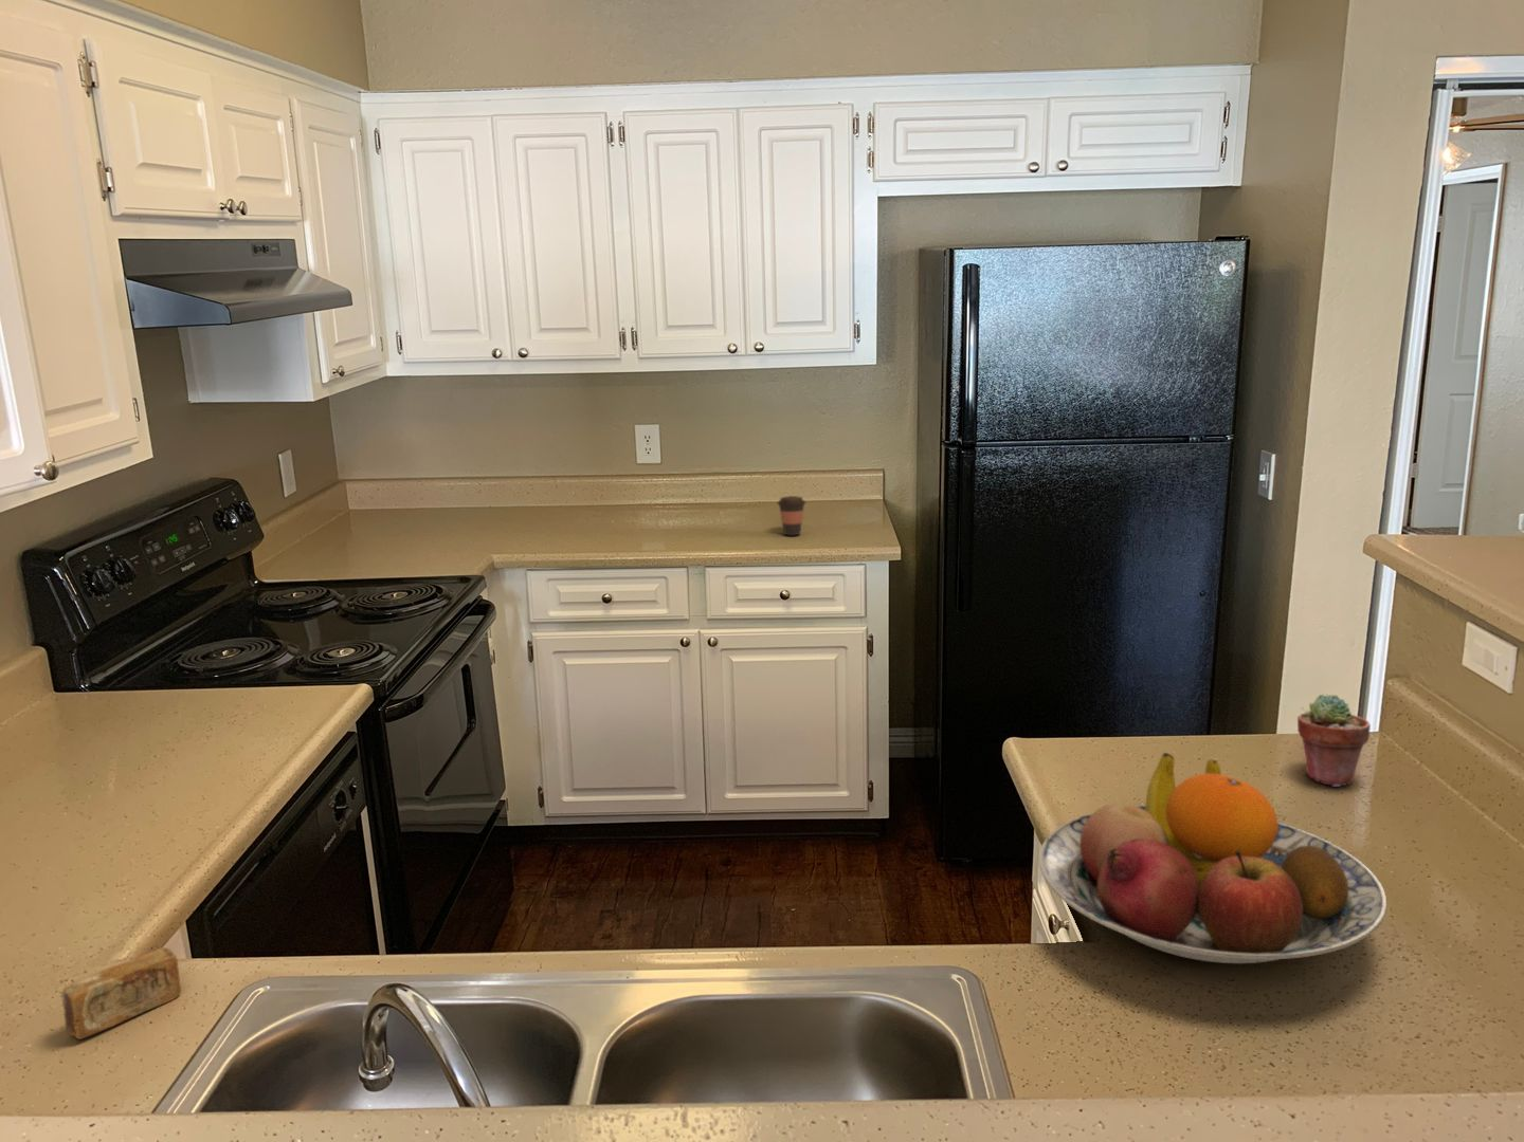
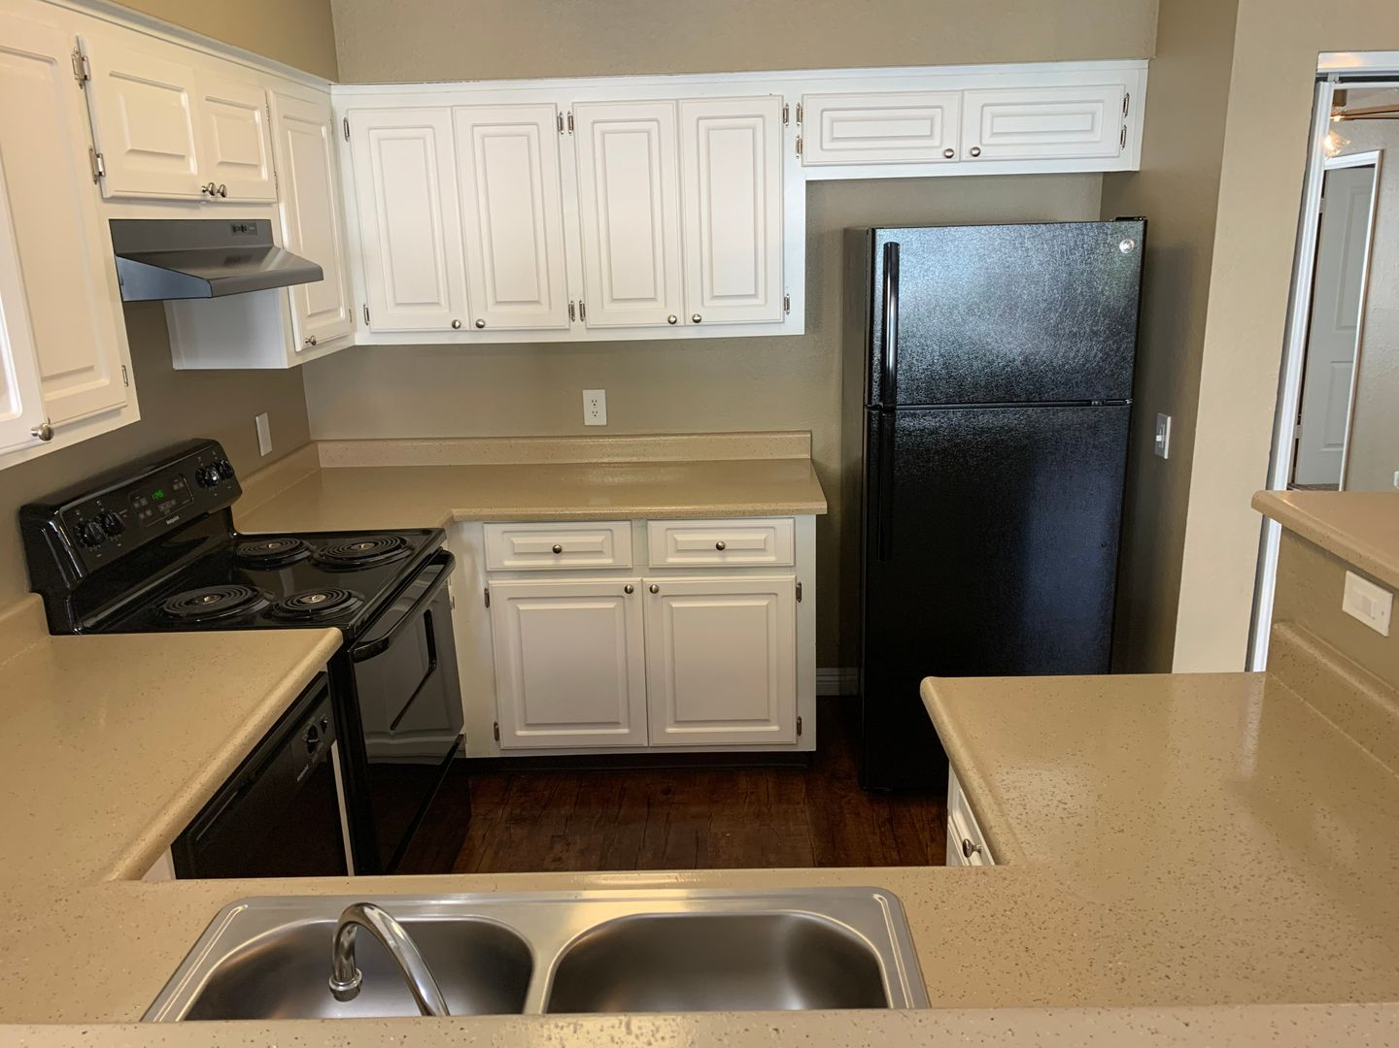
- fruit bowl (1206, 858)
- potted succulent (1331, 737)
- soap bar (121, 992)
- coffee cup (792, 516)
